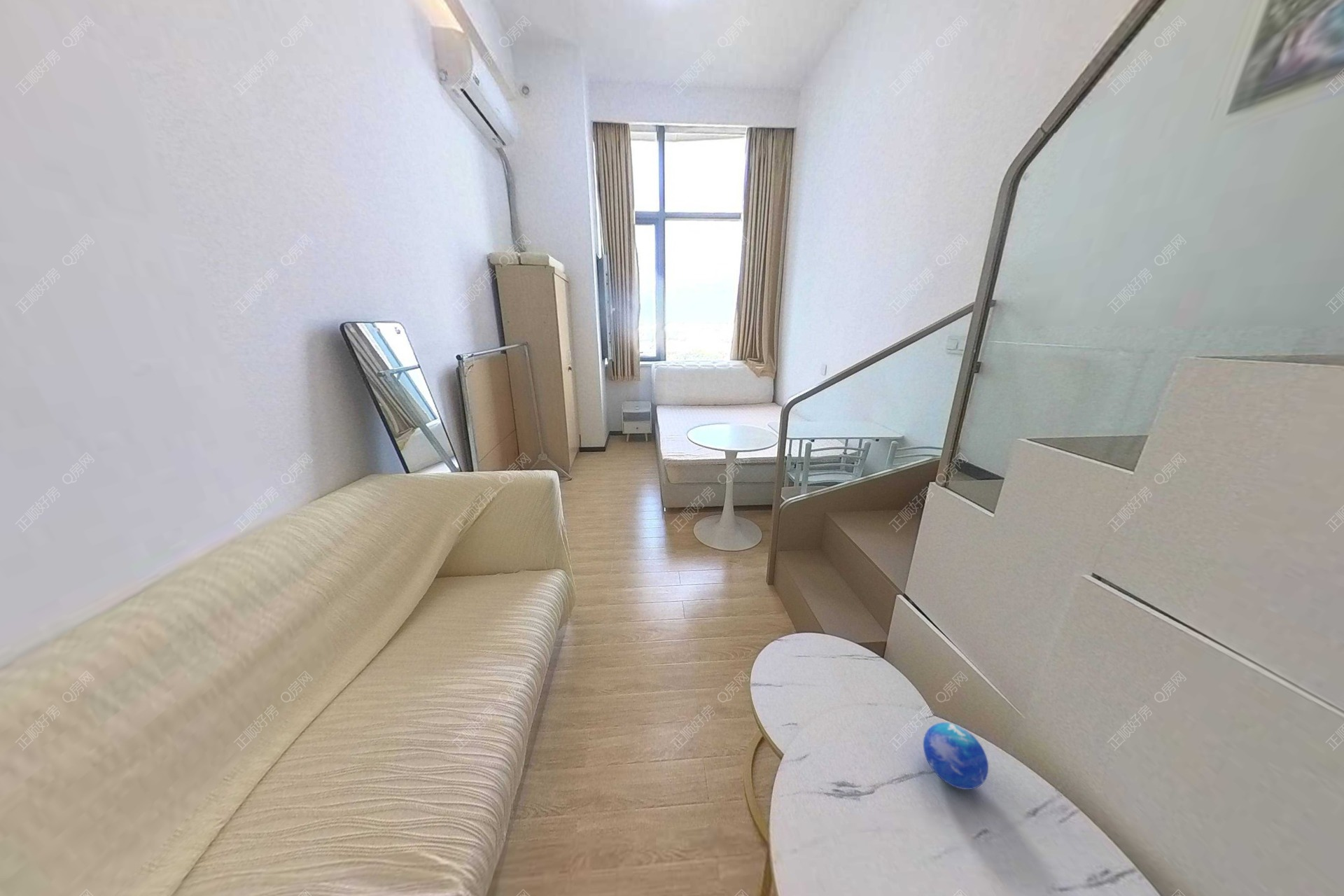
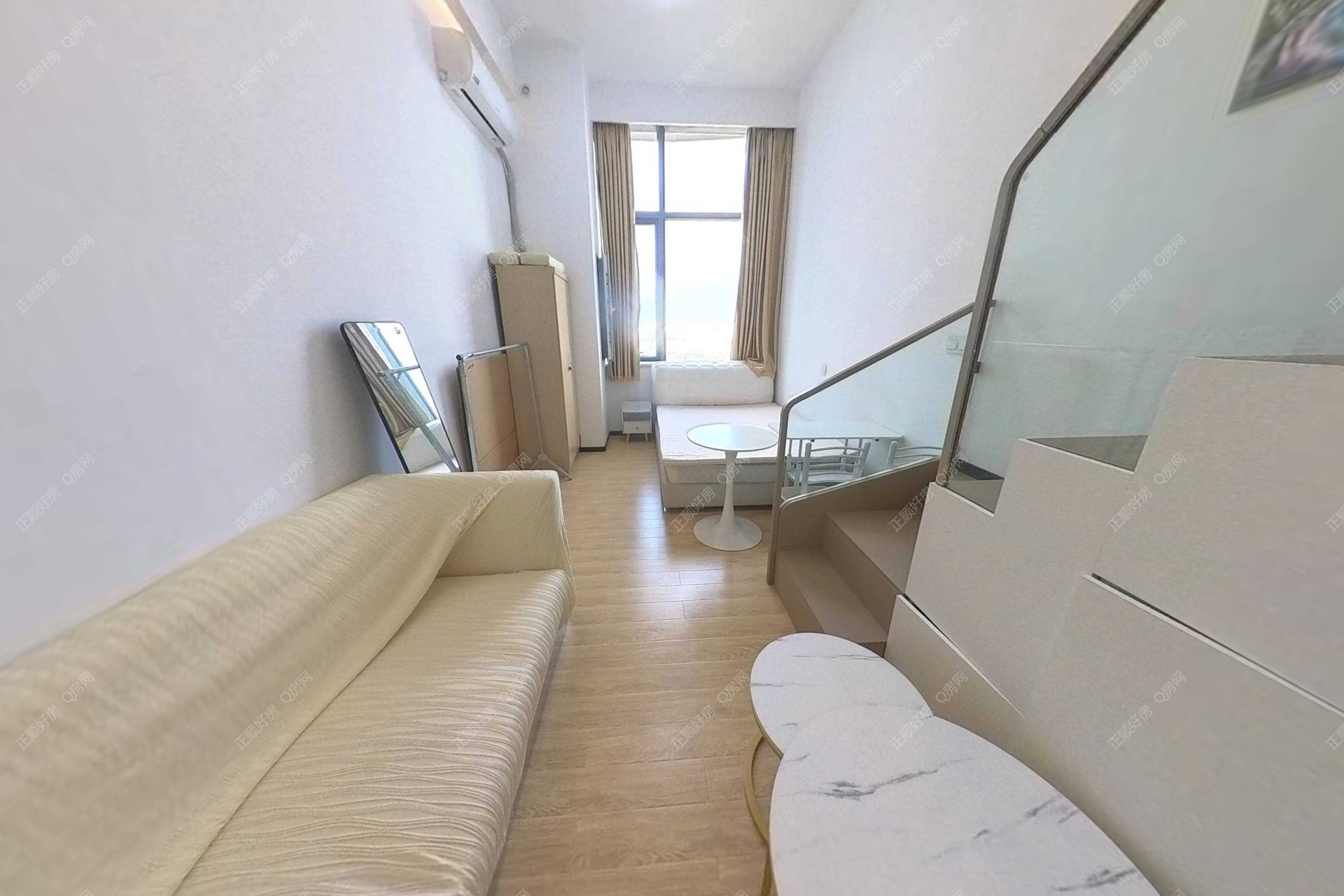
- decorative orb (954, 755)
